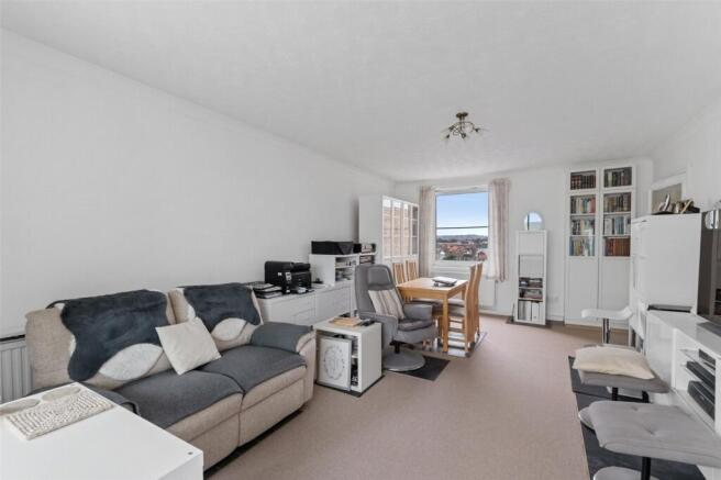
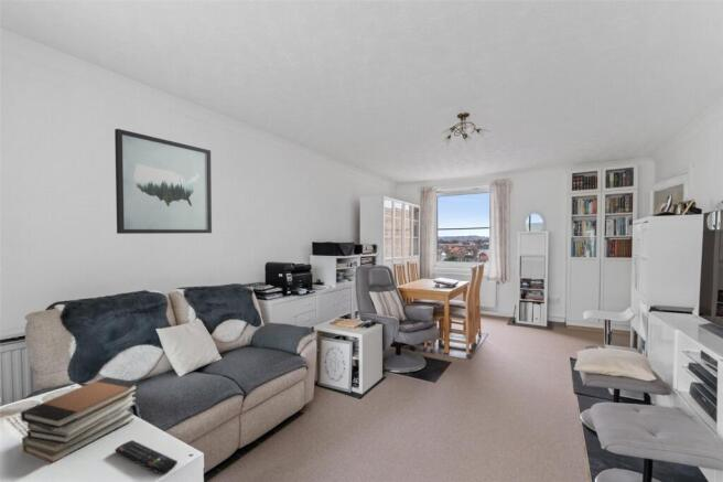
+ book stack (85, 414)
+ wall art (169, 186)
+ remote control (144, 457)
